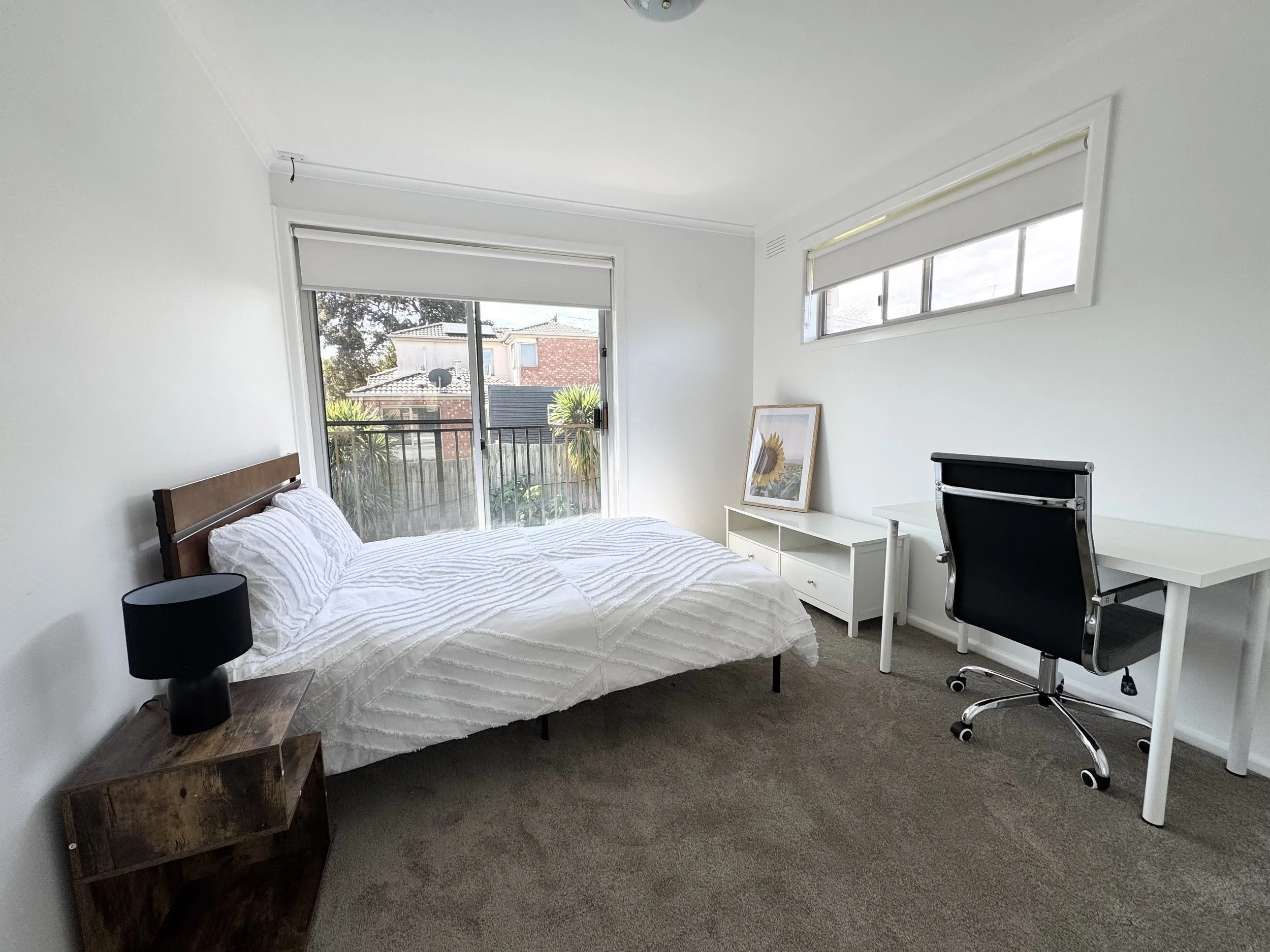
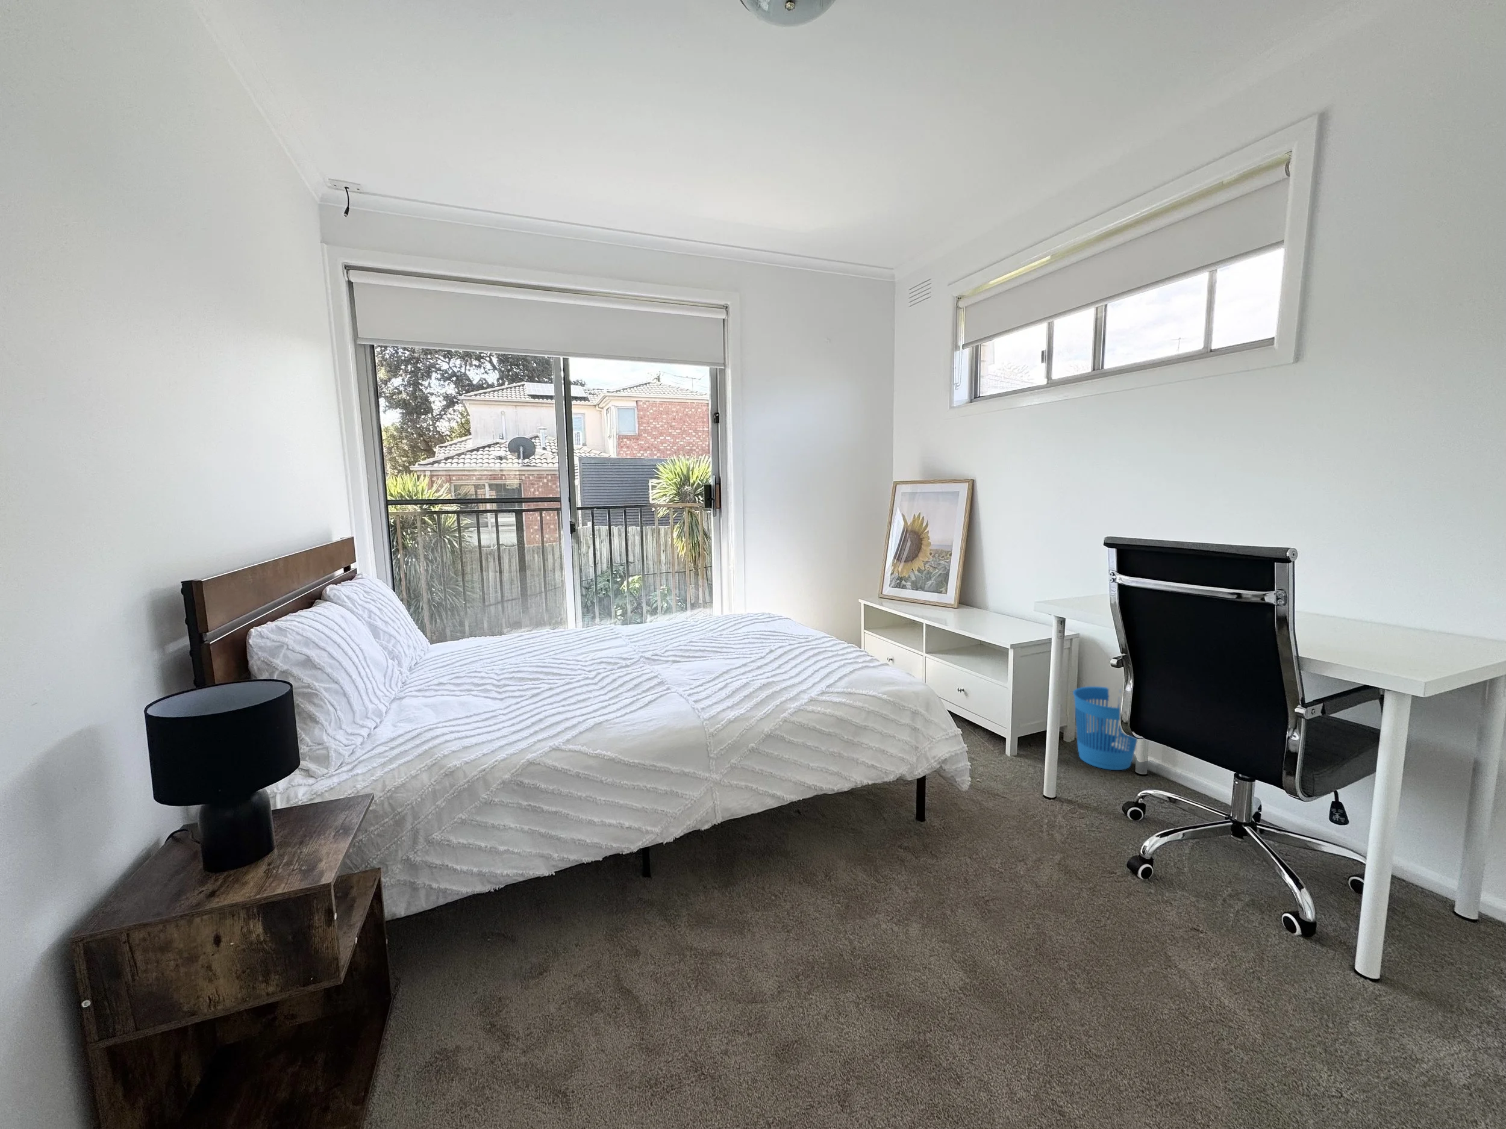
+ wastebasket (1105, 728)
